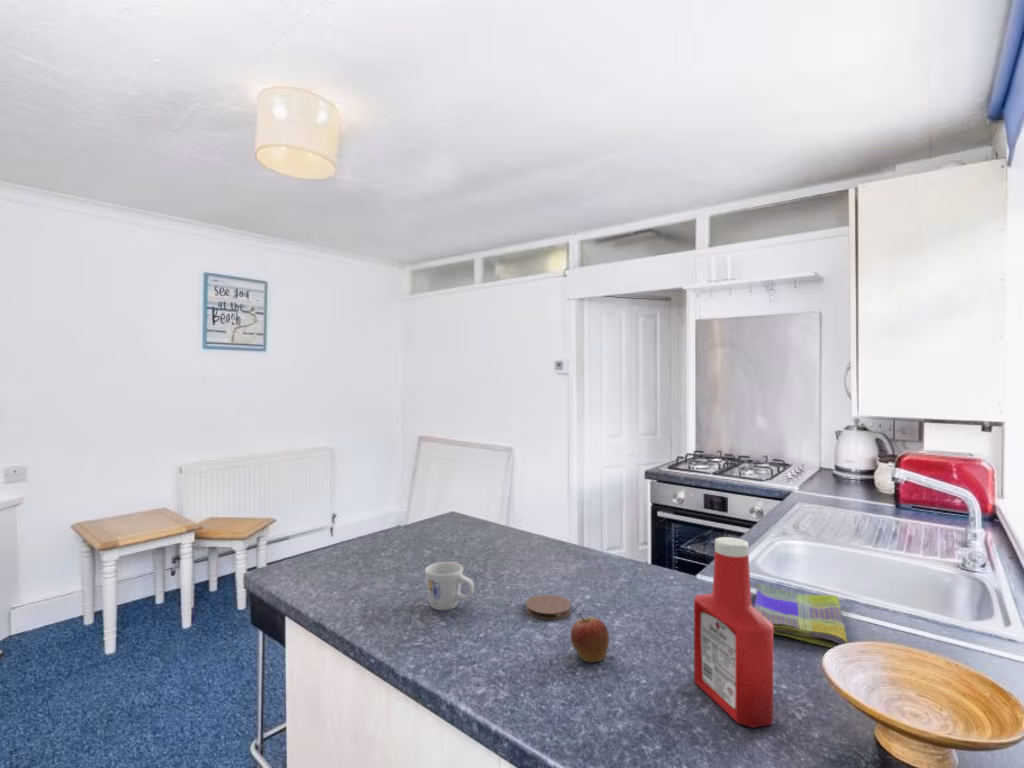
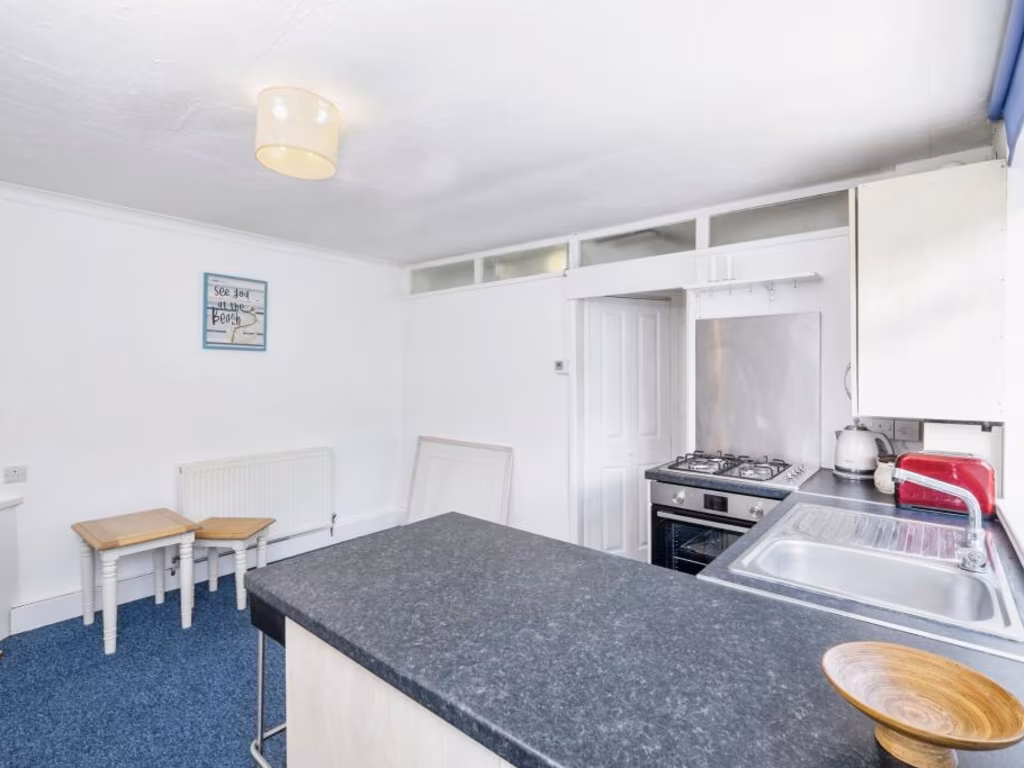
- mug (450, 588)
- coaster (548, 606)
- fruit (589, 636)
- soap bottle (731, 620)
- dish towel (796, 612)
